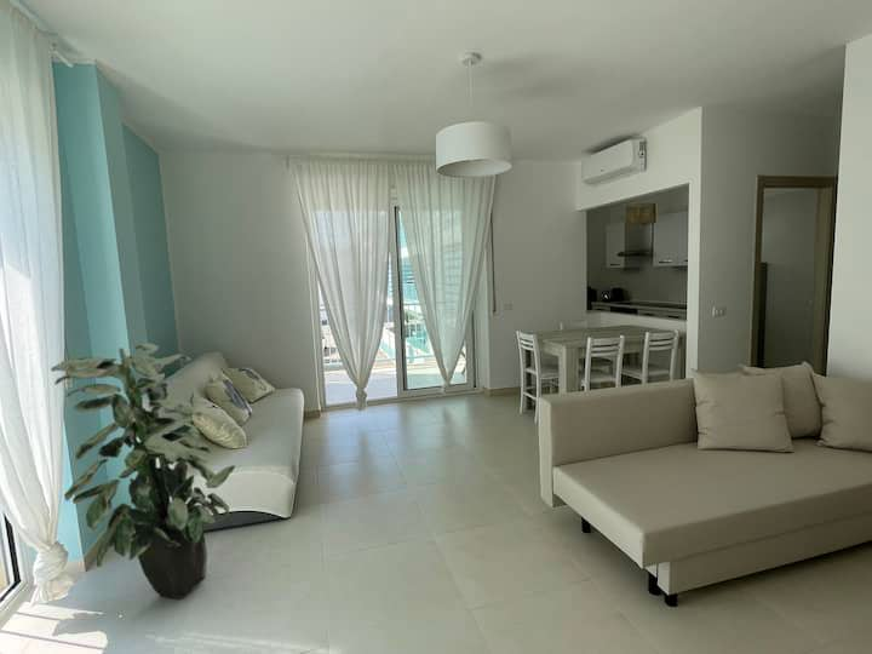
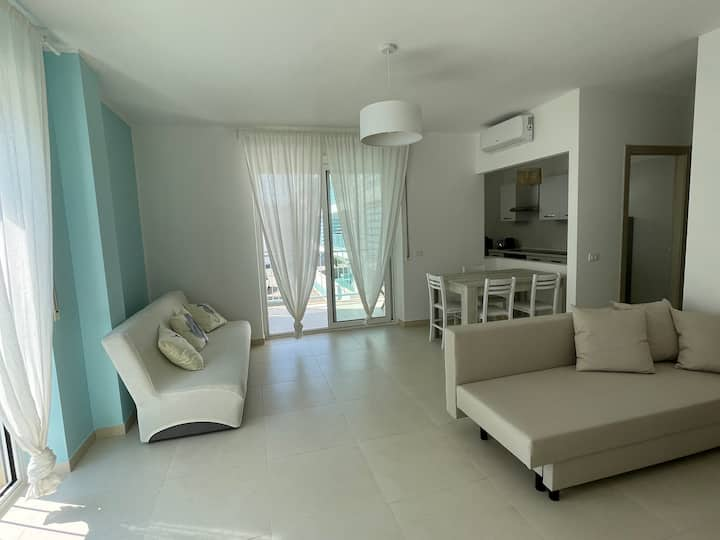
- indoor plant (150, 471)
